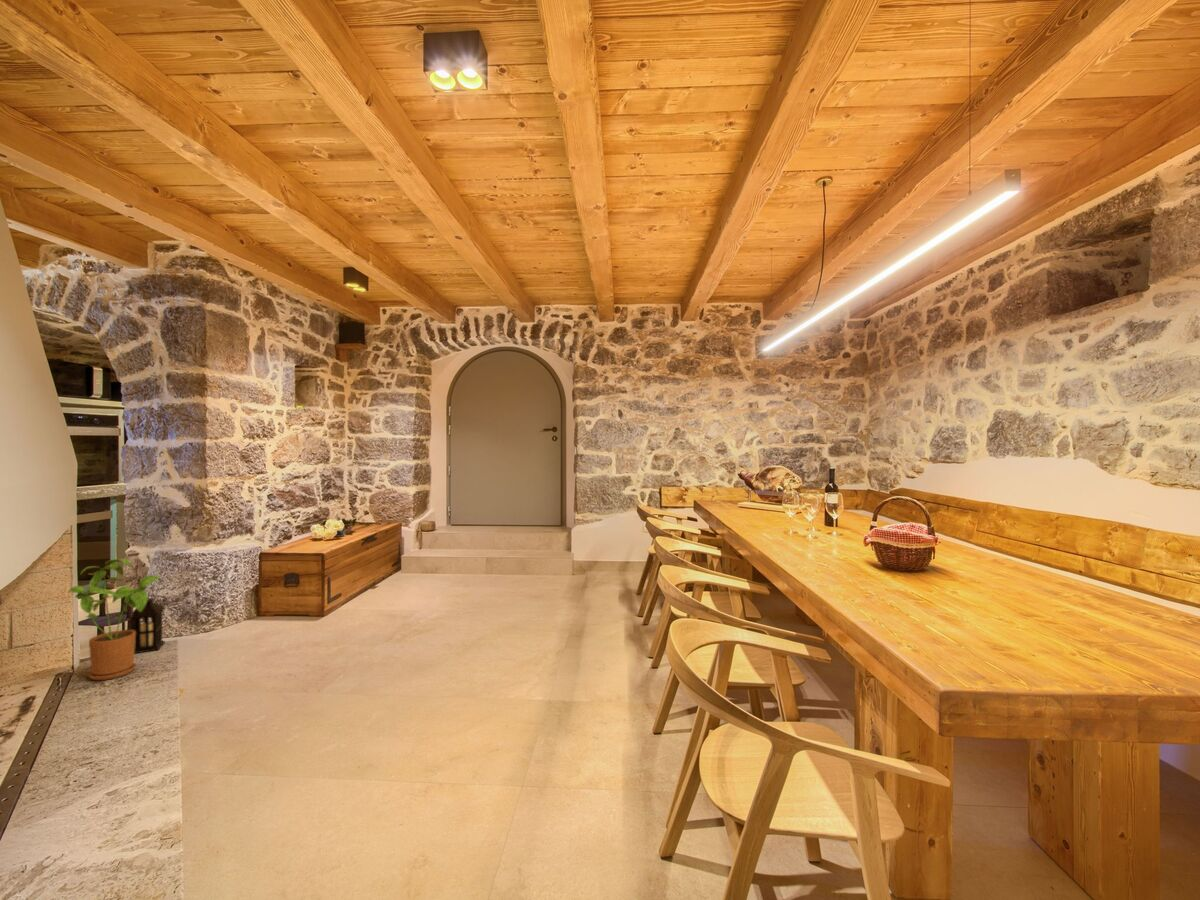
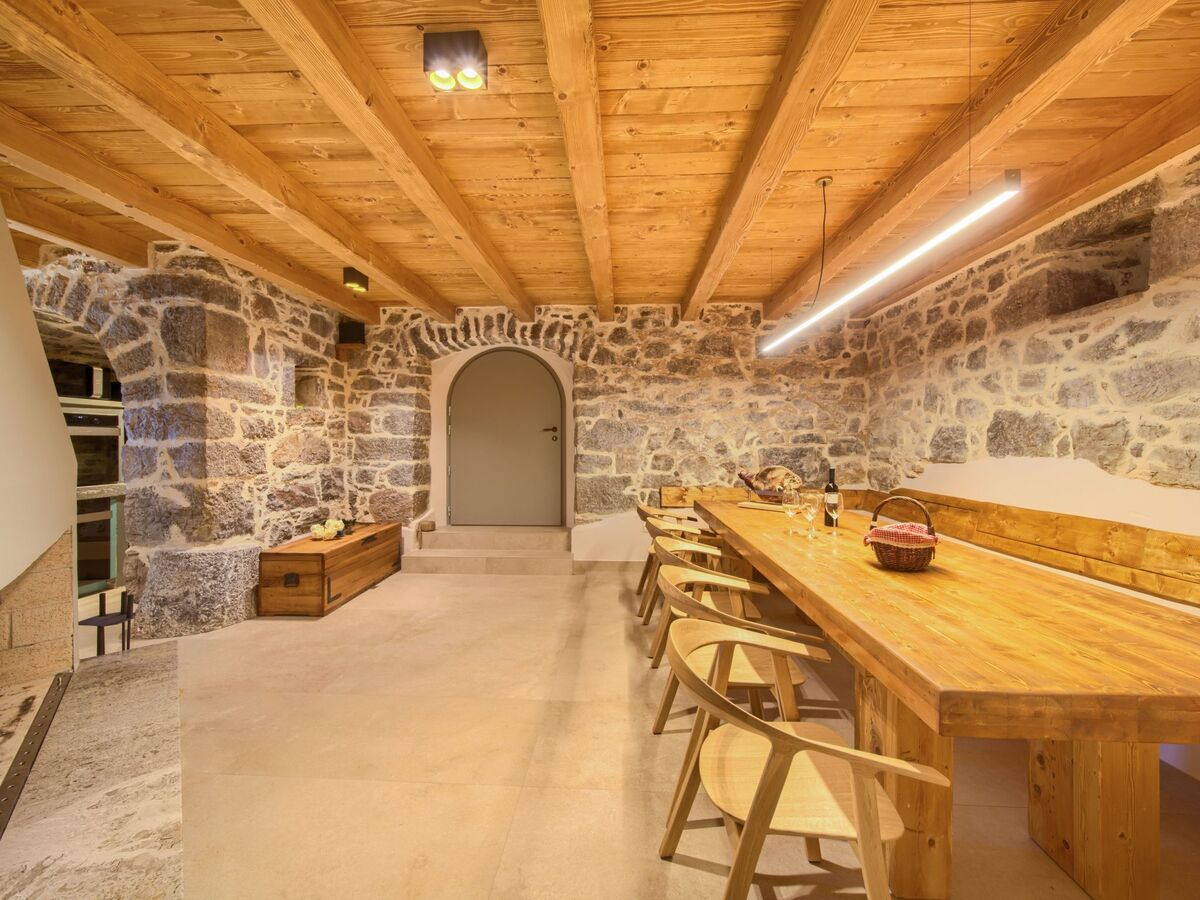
- house plant (118, 616)
- lantern (146, 619)
